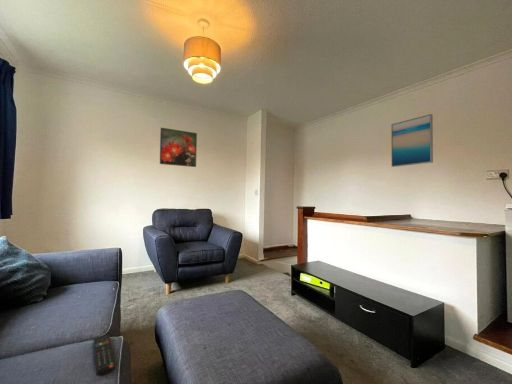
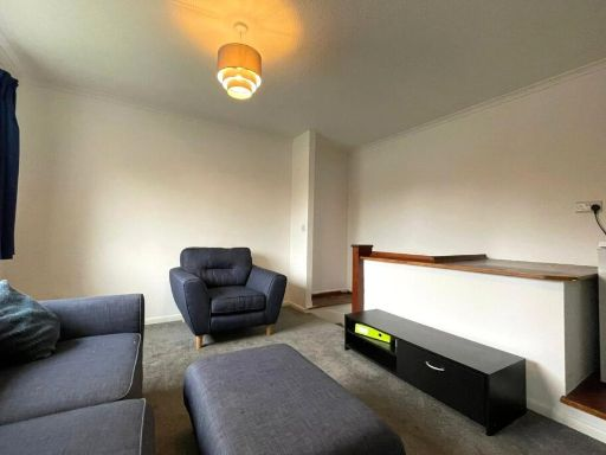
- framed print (178, 148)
- remote control (103, 353)
- wall art (410, 142)
